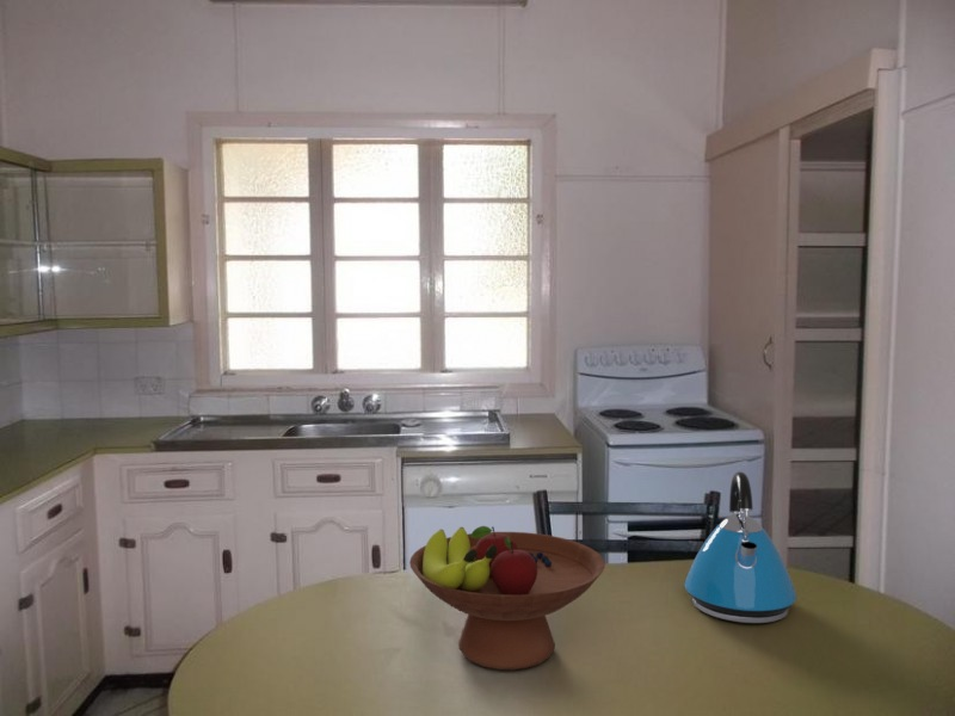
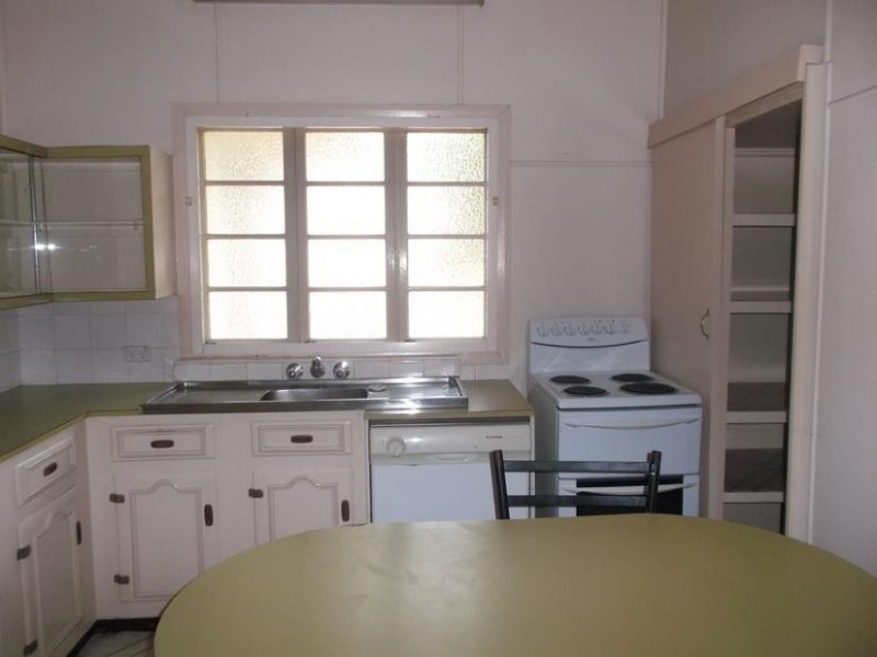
- fruit bowl (506, 587)
- kettle (739, 538)
